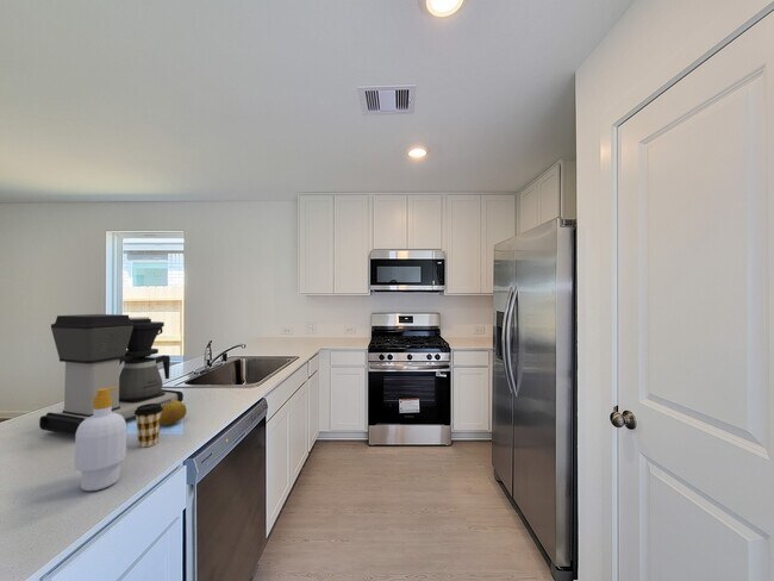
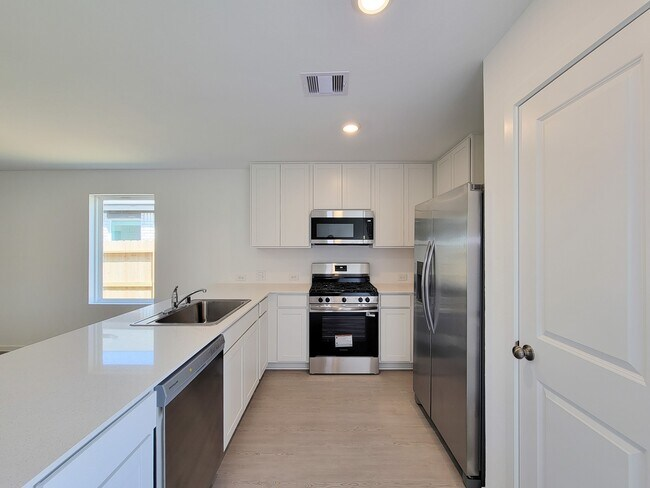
- coffee cup (148, 424)
- coffee maker (120, 363)
- fruit (170, 412)
- soap bottle (101, 436)
